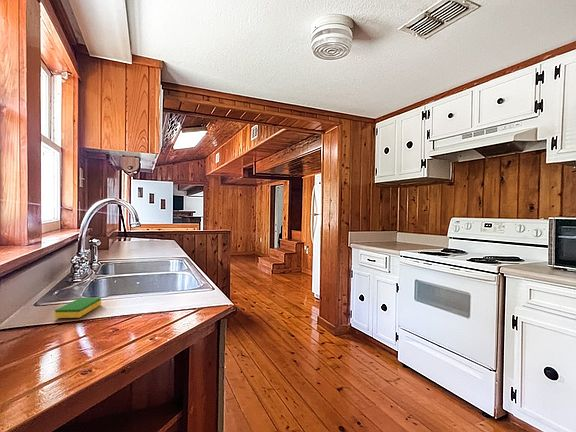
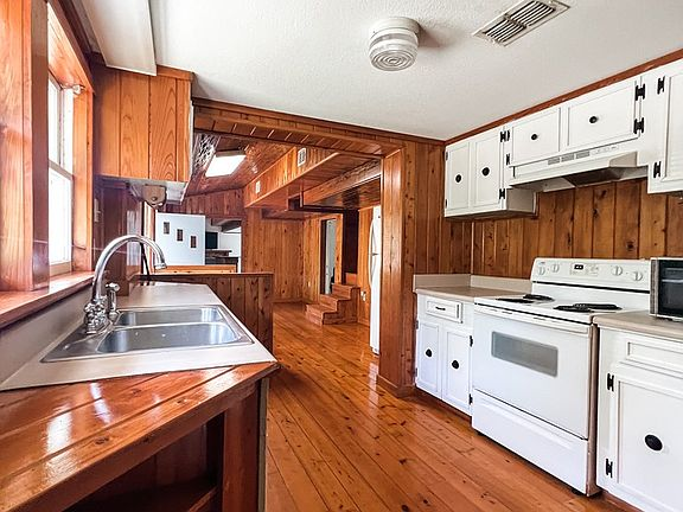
- dish sponge (79, 307)
